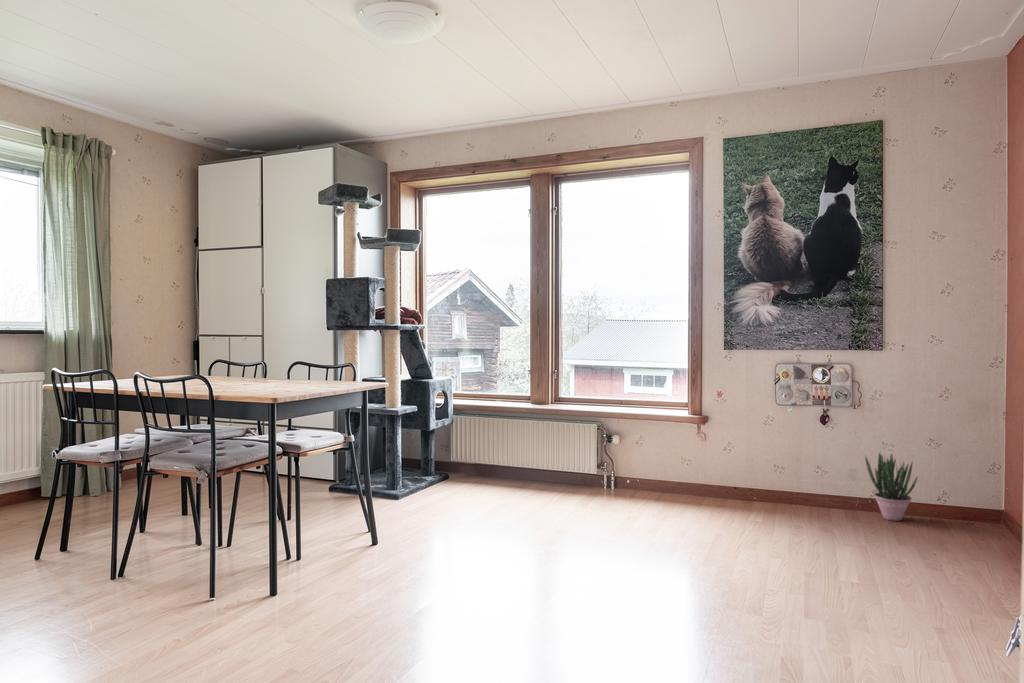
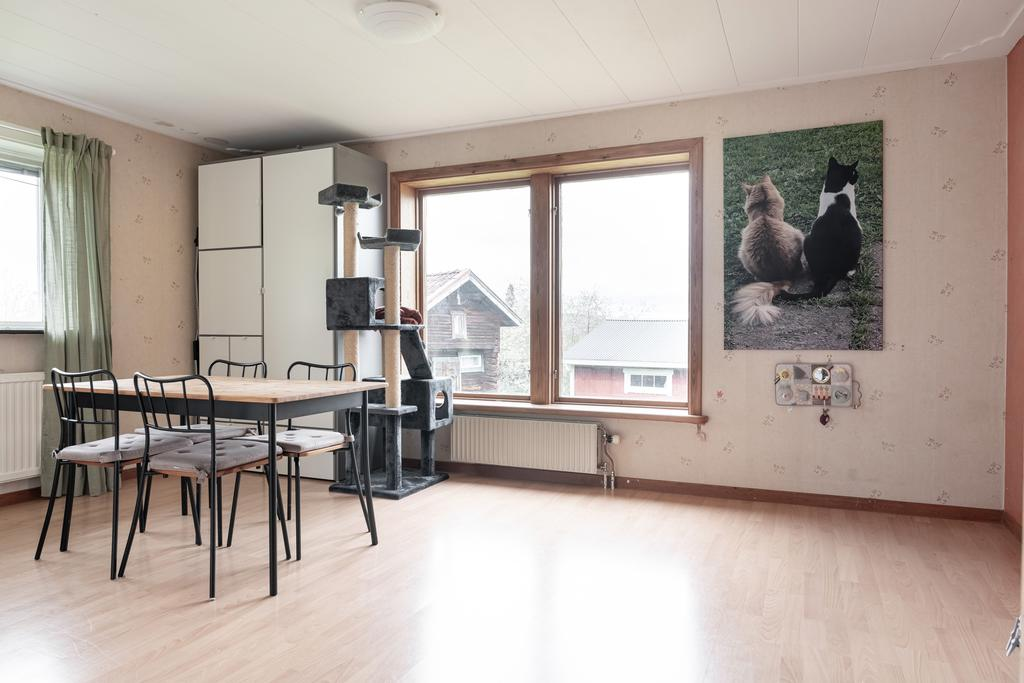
- potted plant (890, 485)
